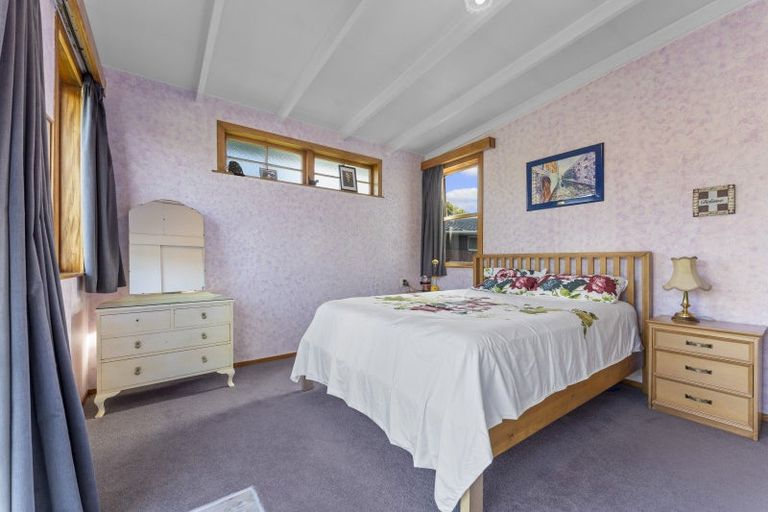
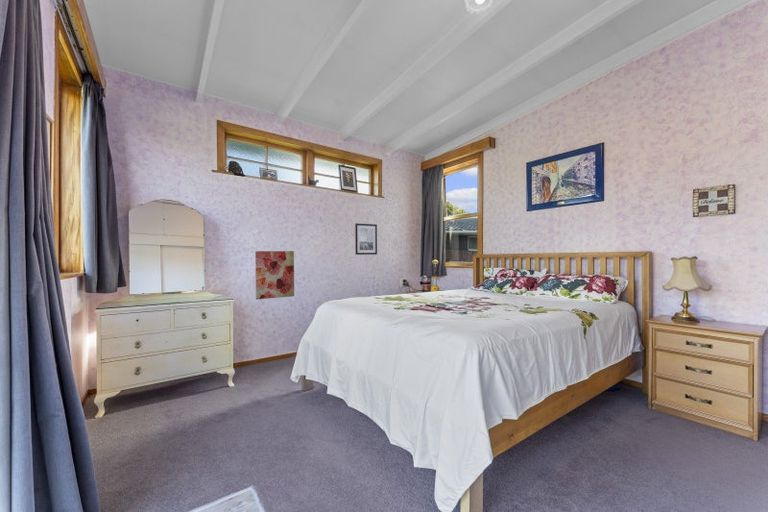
+ wall art (275, 274)
+ wall art (366, 239)
